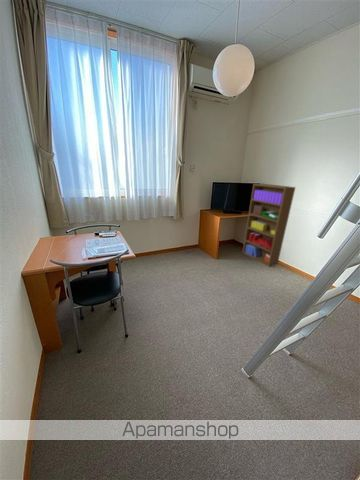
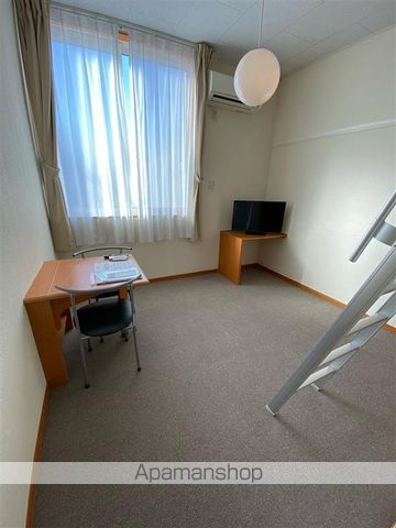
- bookshelf (265, 224)
